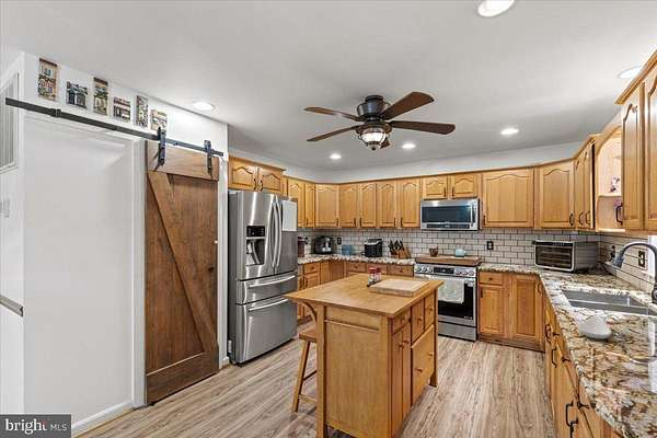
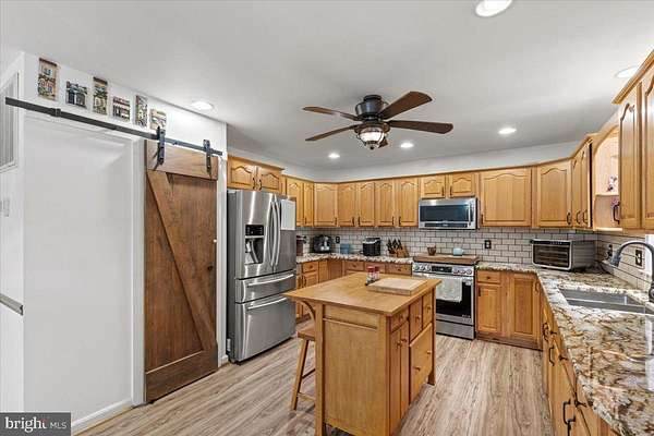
- spoon rest (596, 326)
